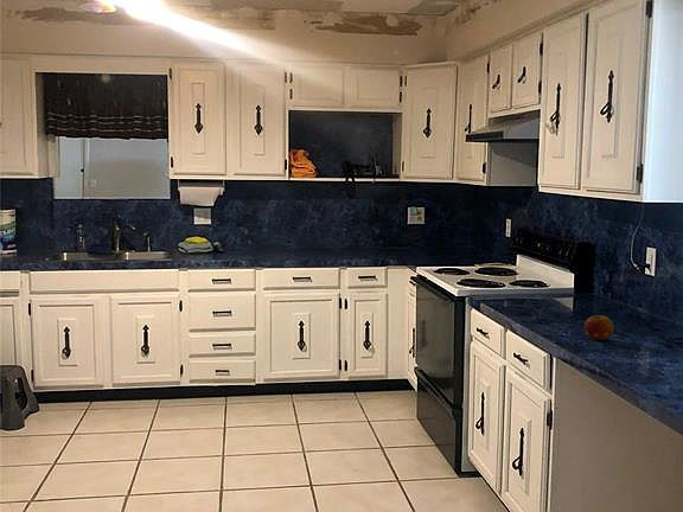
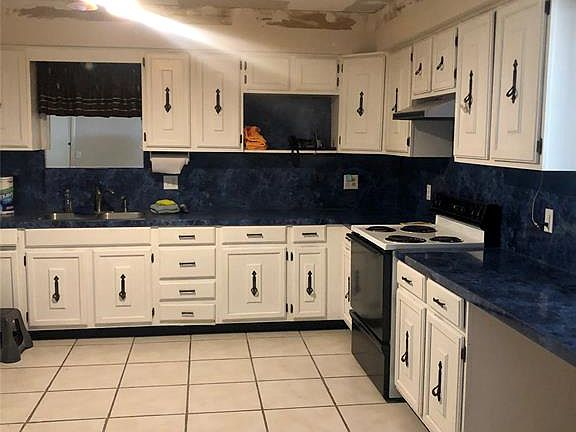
- fruit (598, 327)
